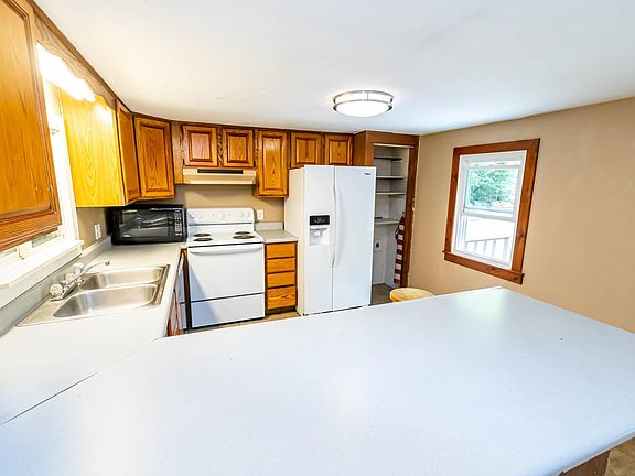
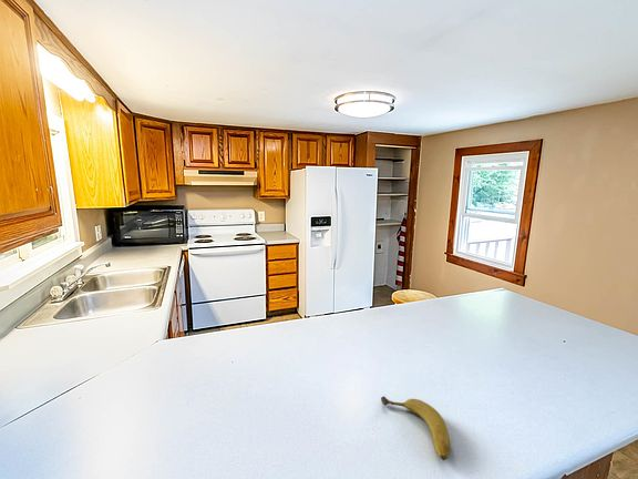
+ fruit (421, 417)
